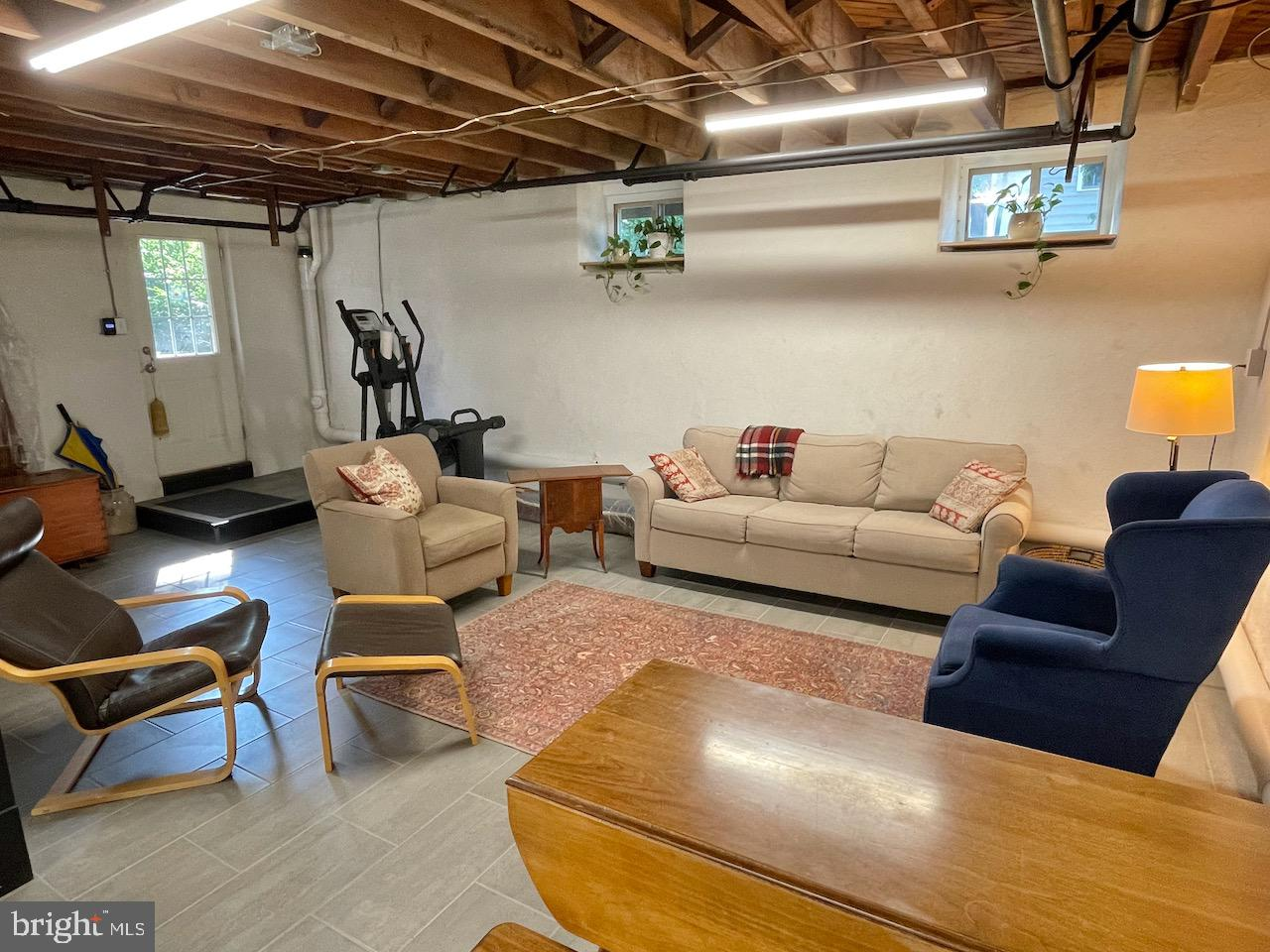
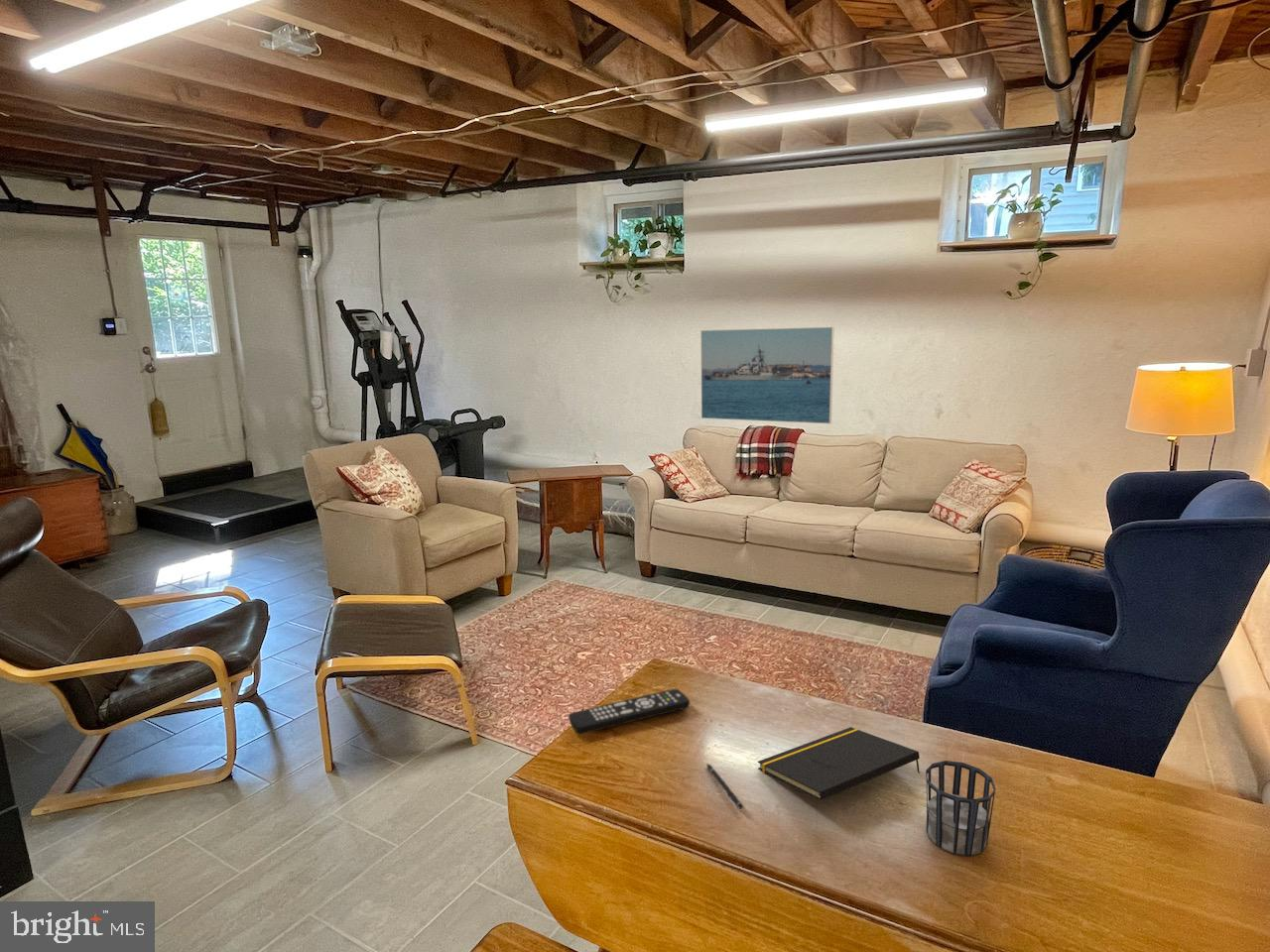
+ remote control (630, 711)
+ notepad (836, 760)
+ pen (722, 783)
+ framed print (763, 375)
+ cup (957, 807)
